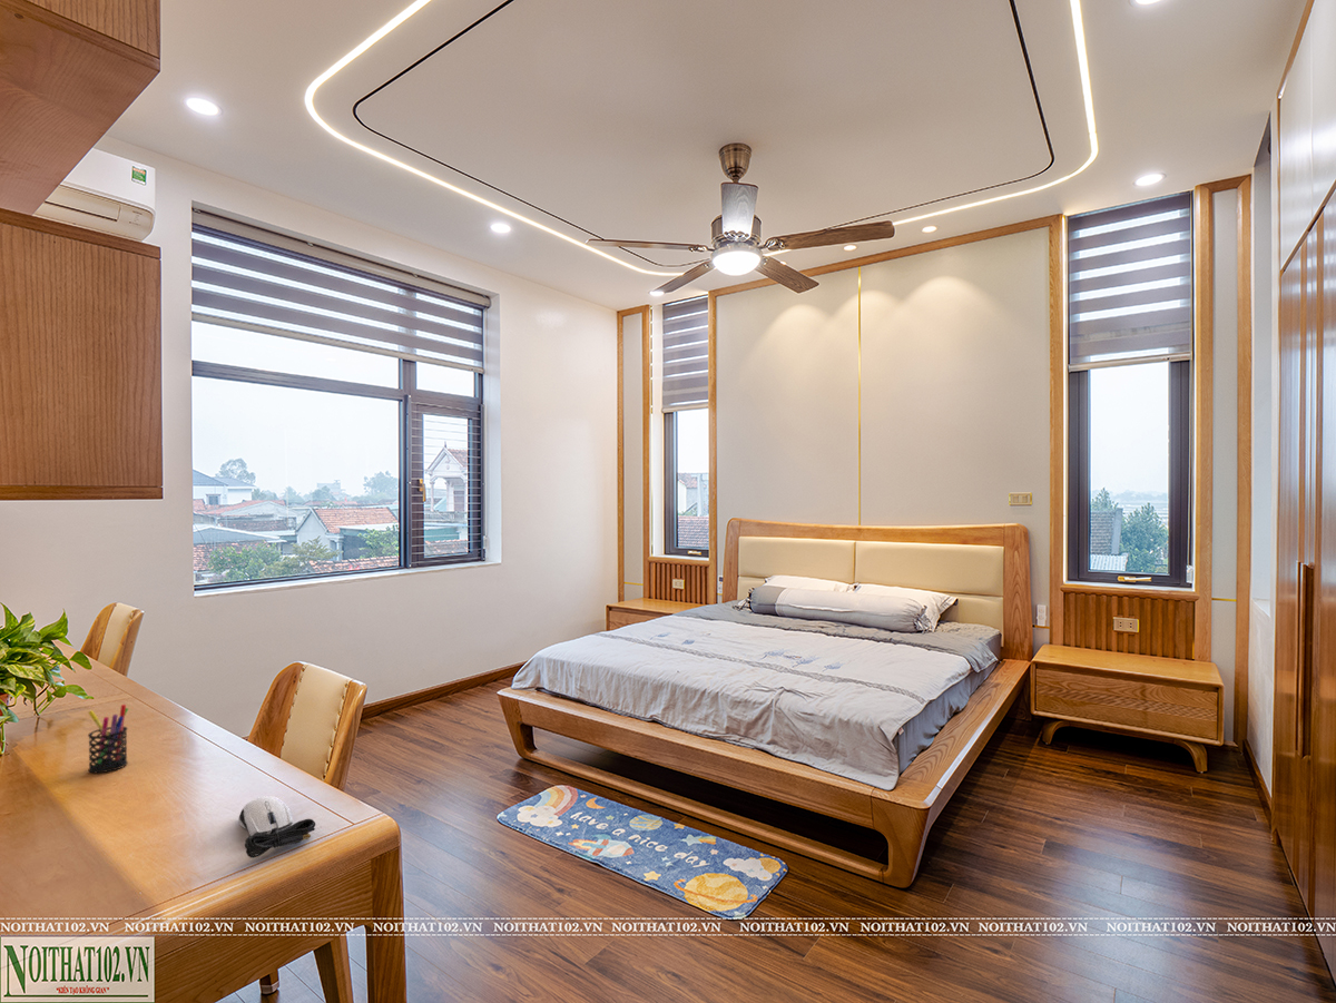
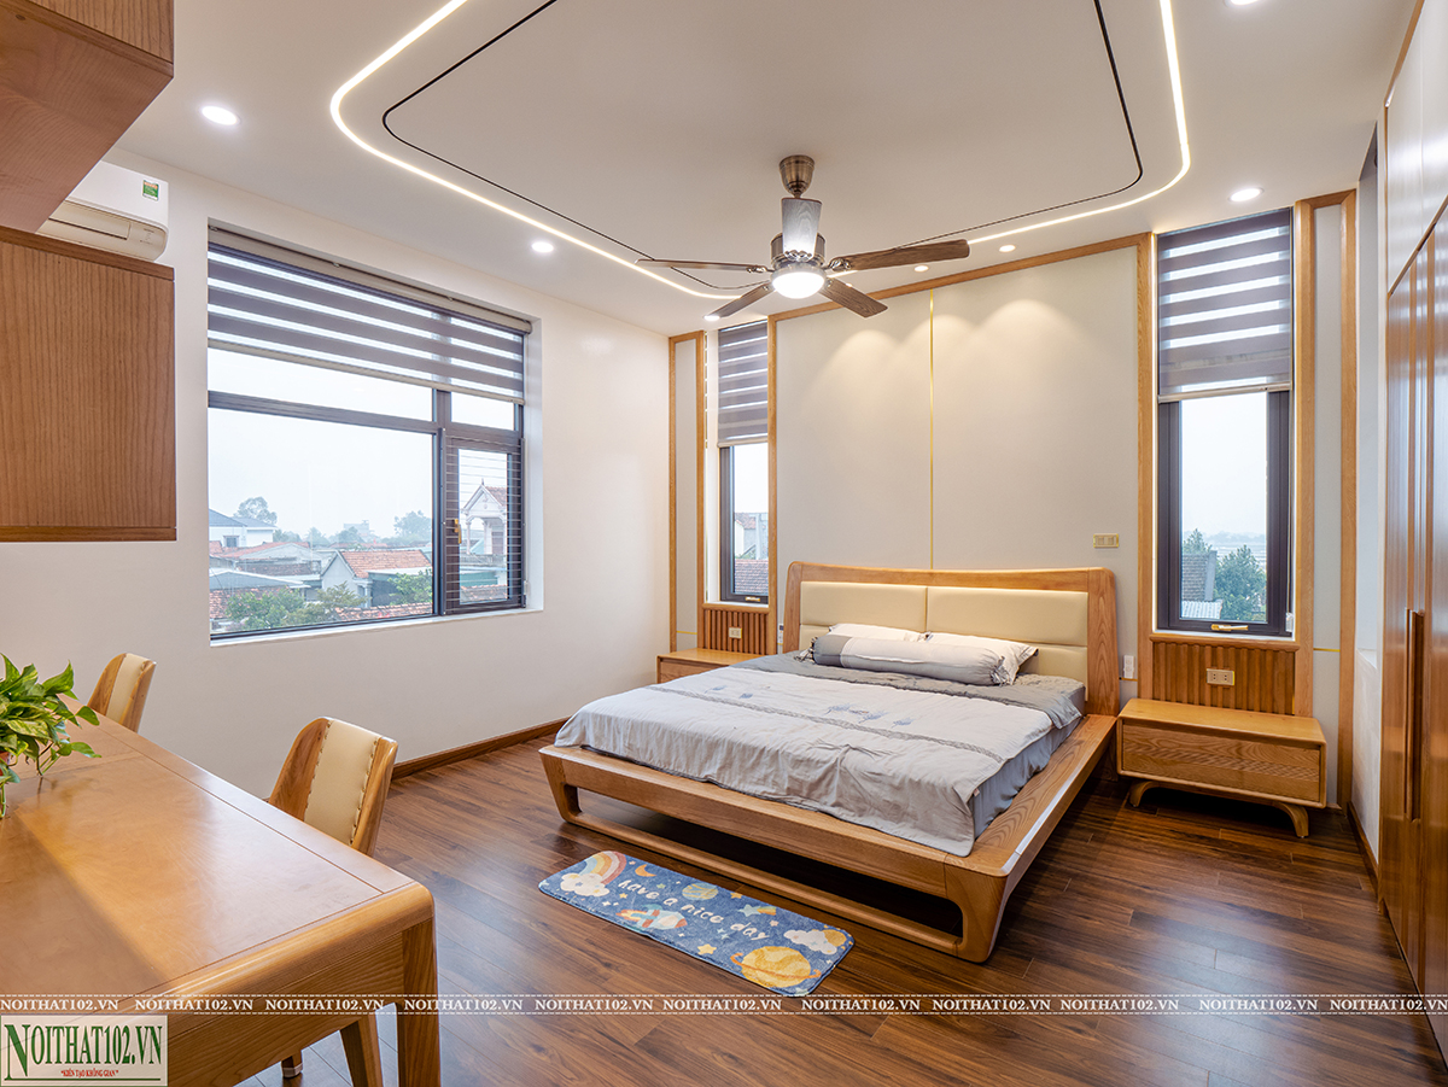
- computer mouse (267, 818)
- pen holder (112, 735)
